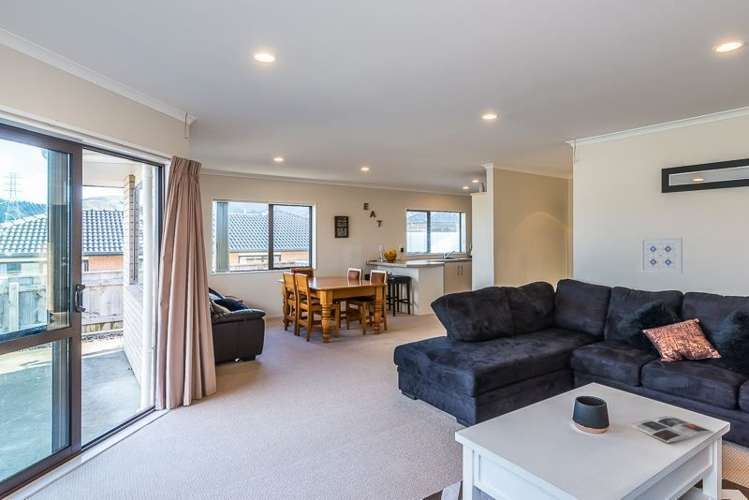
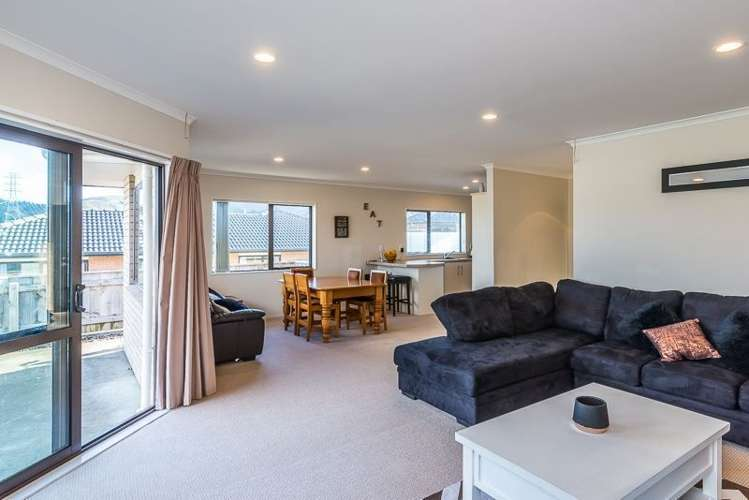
- magazine (670, 427)
- wall art (660, 255)
